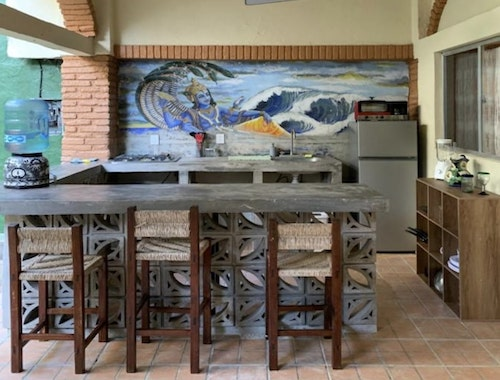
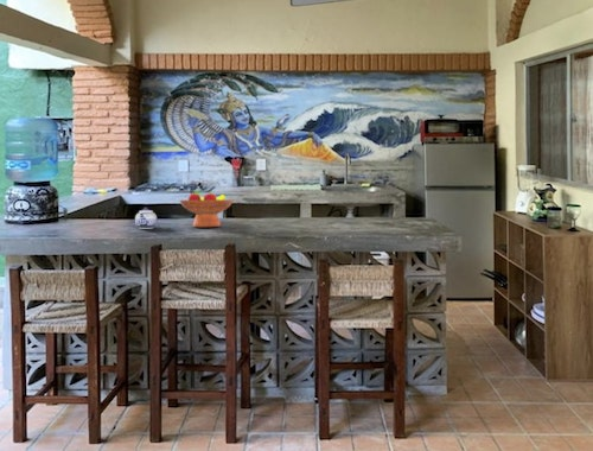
+ fruit bowl (206, 208)
+ teapot (146, 217)
